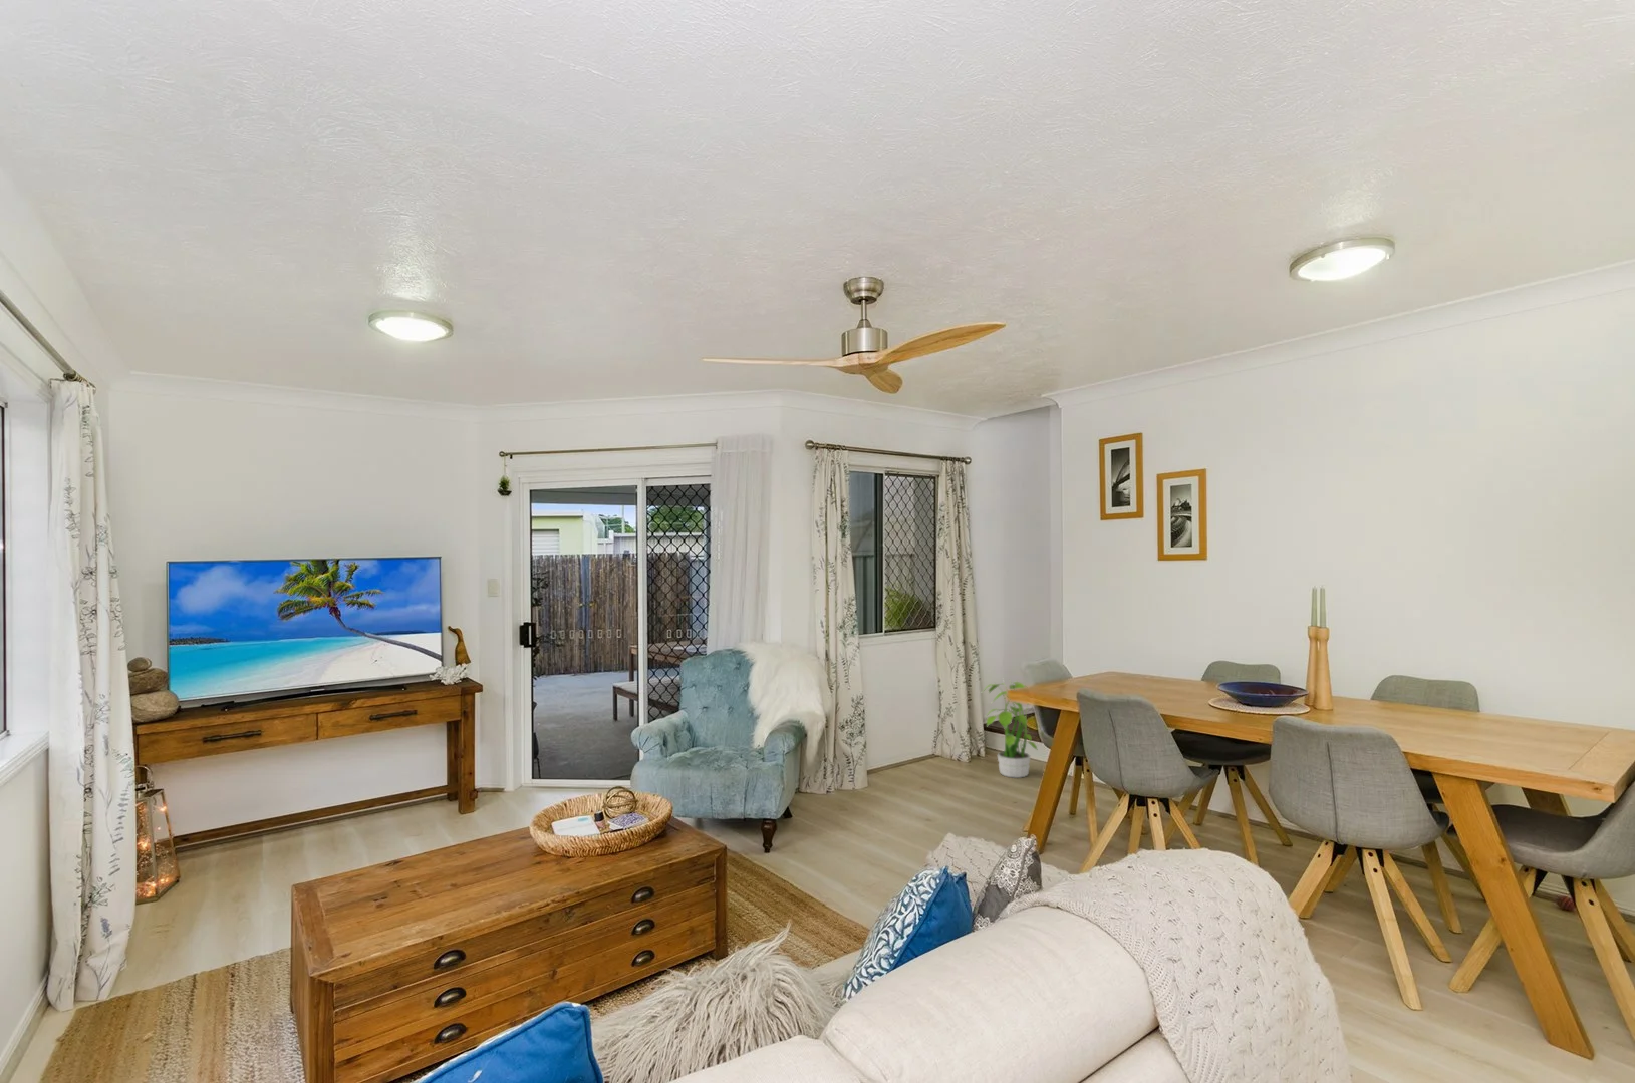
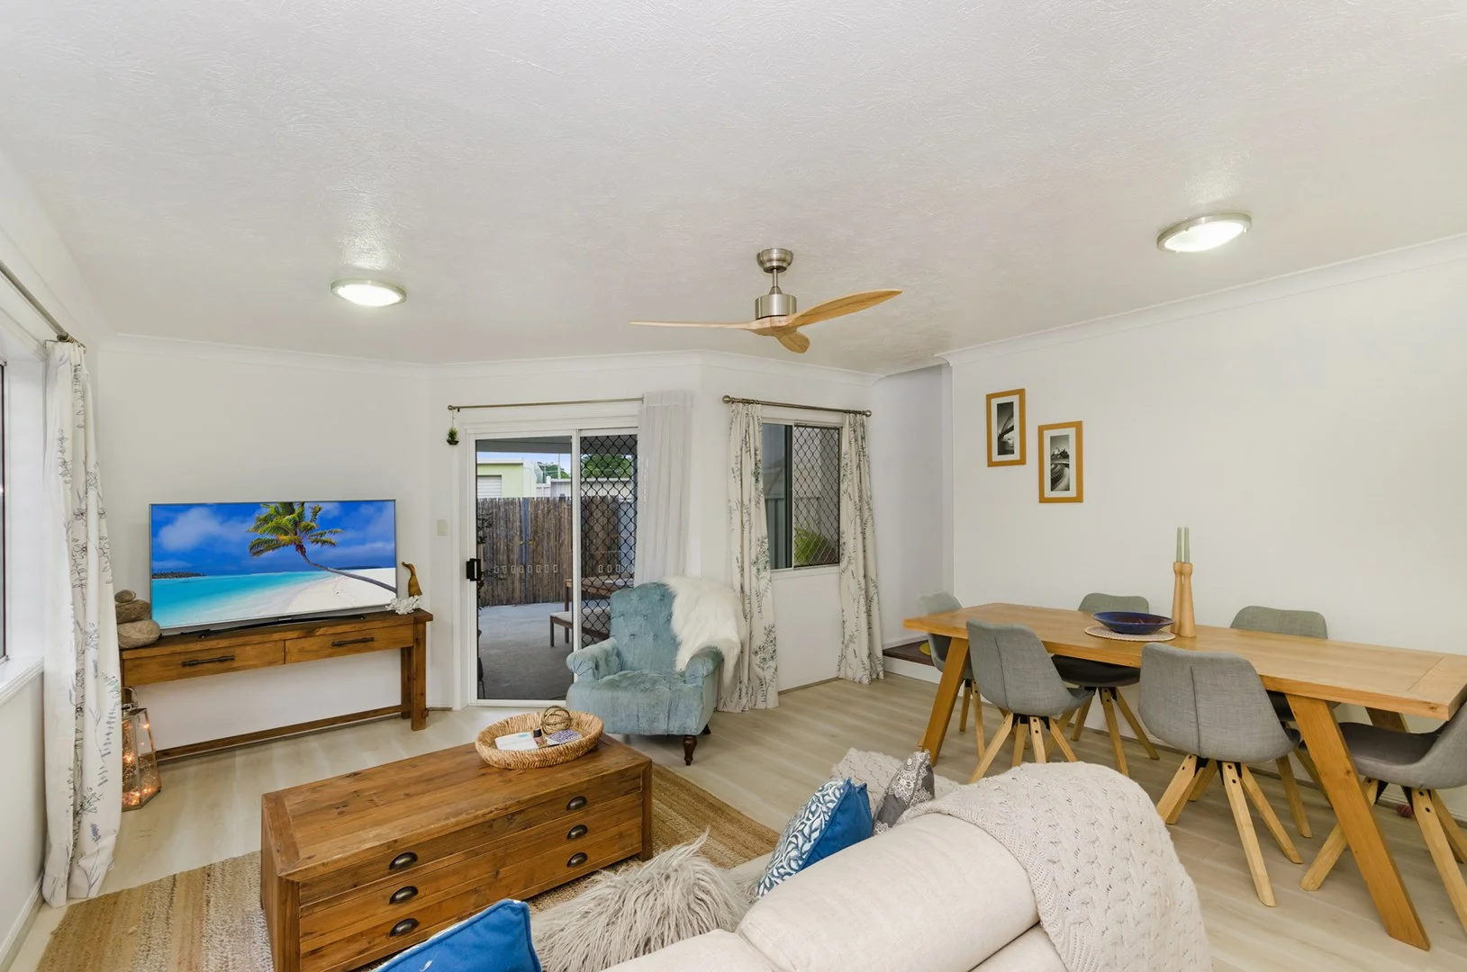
- potted plant (1006, 726)
